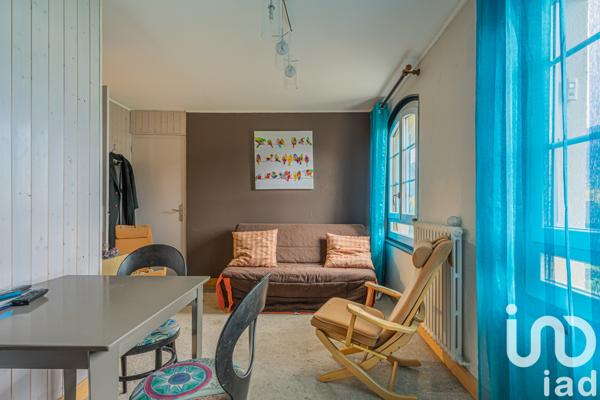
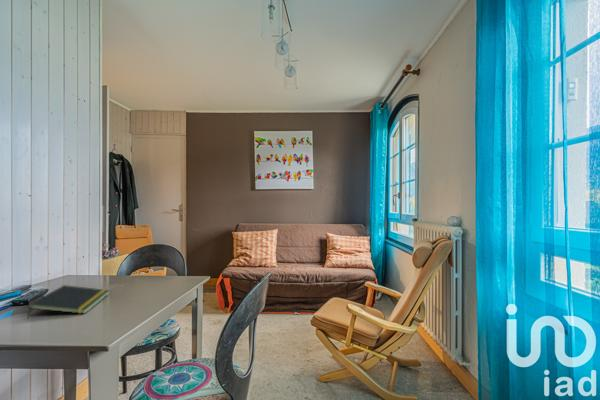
+ notepad (73, 298)
